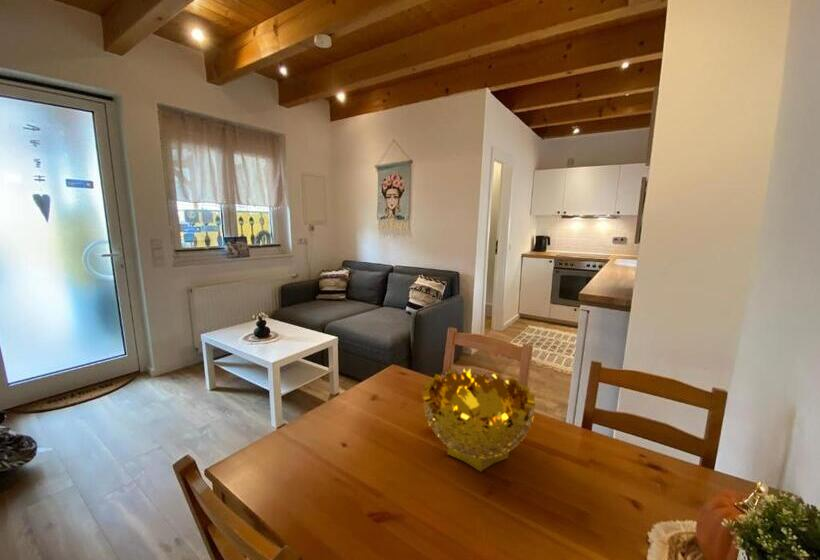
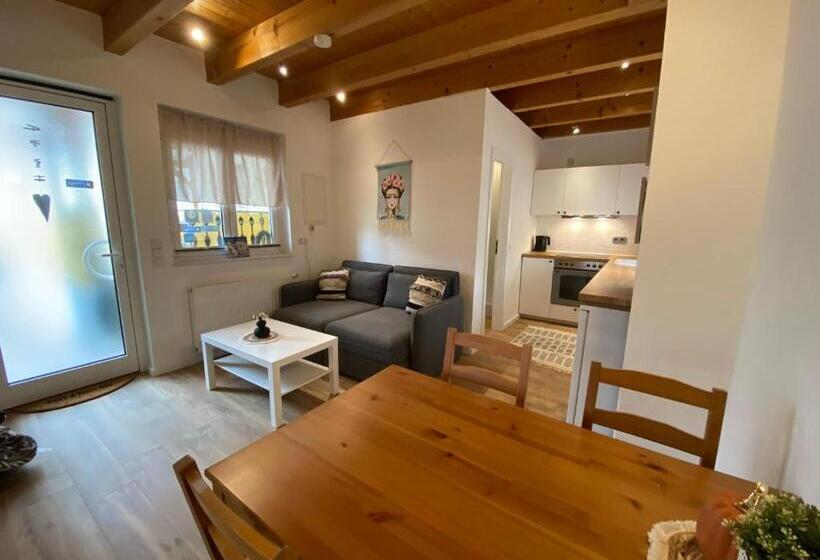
- decorative bowl (476, 417)
